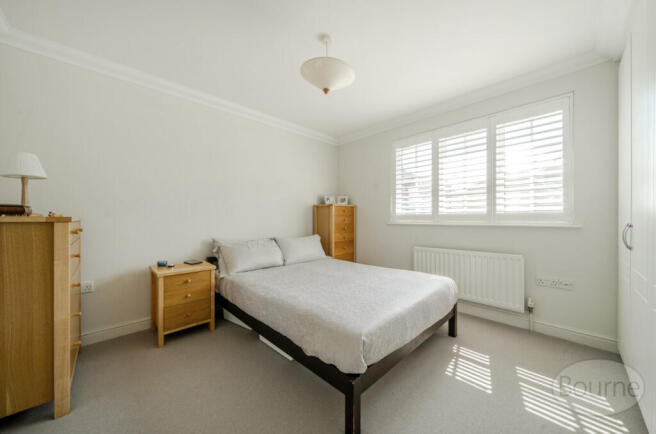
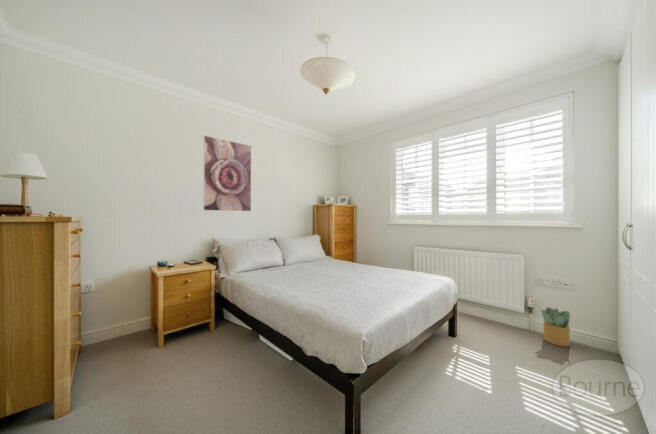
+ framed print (228, 175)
+ potted plant (554, 325)
